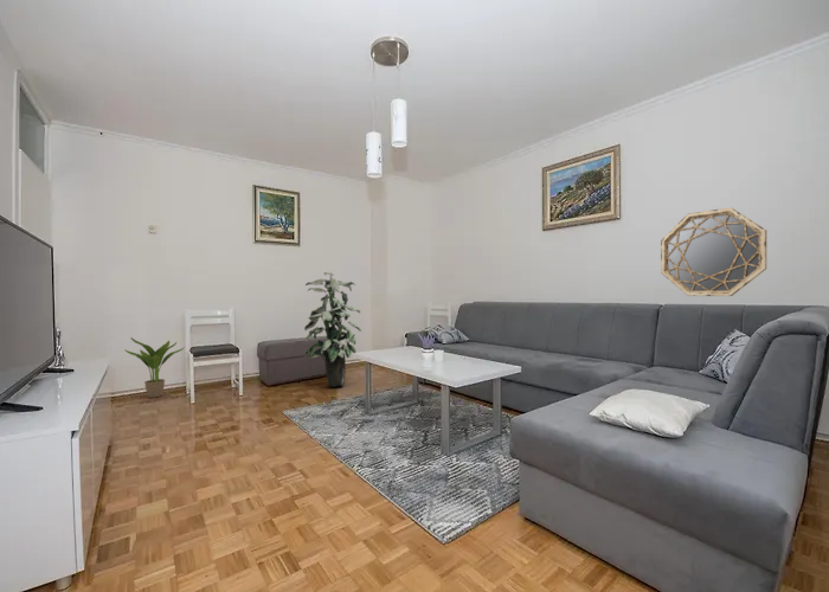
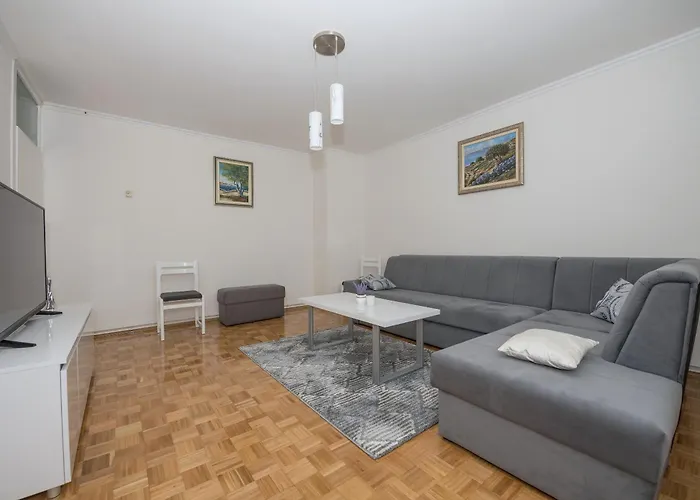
- indoor plant (330, 329)
- potted plant (156, 366)
- home mirror (708, 253)
